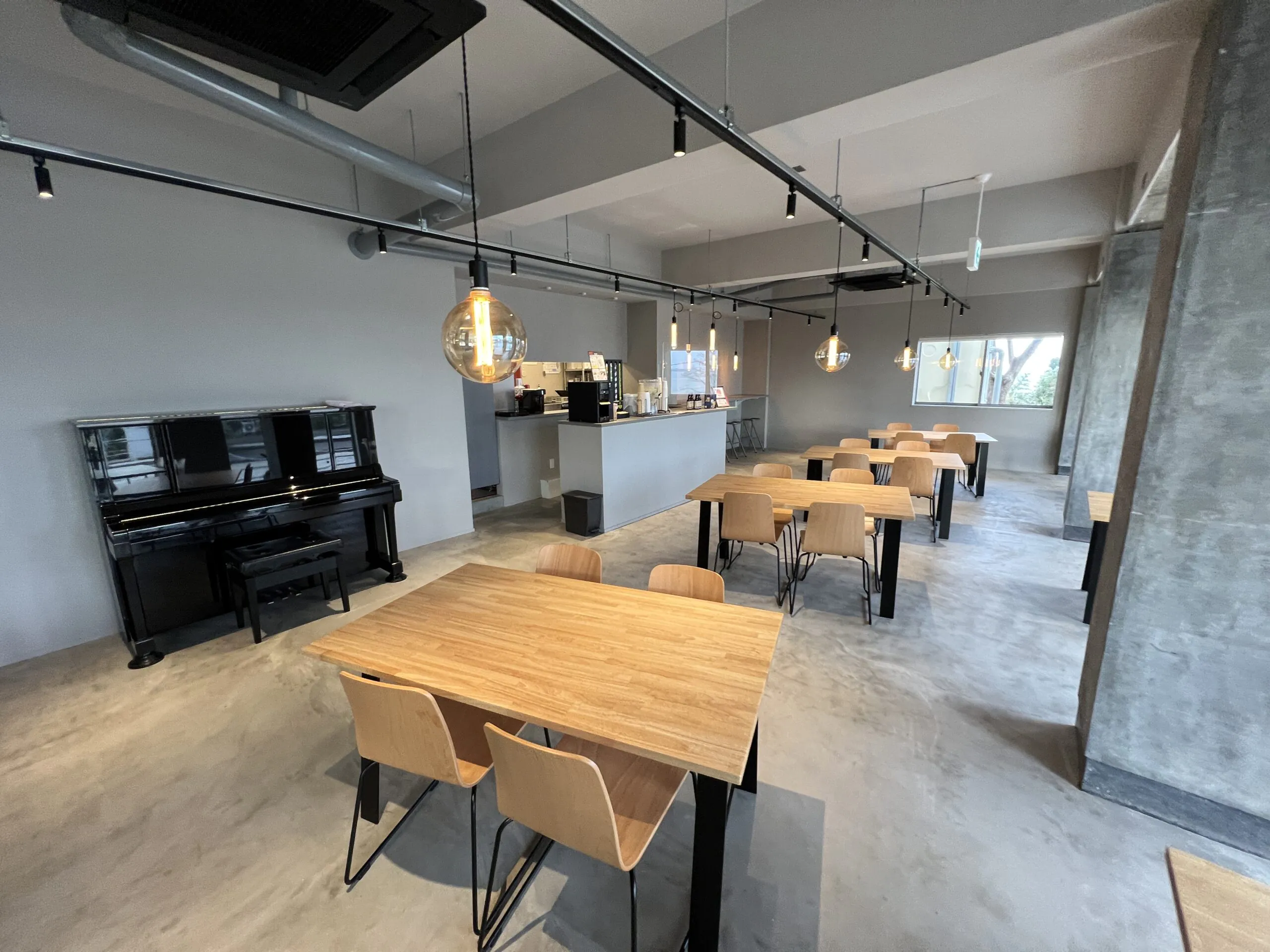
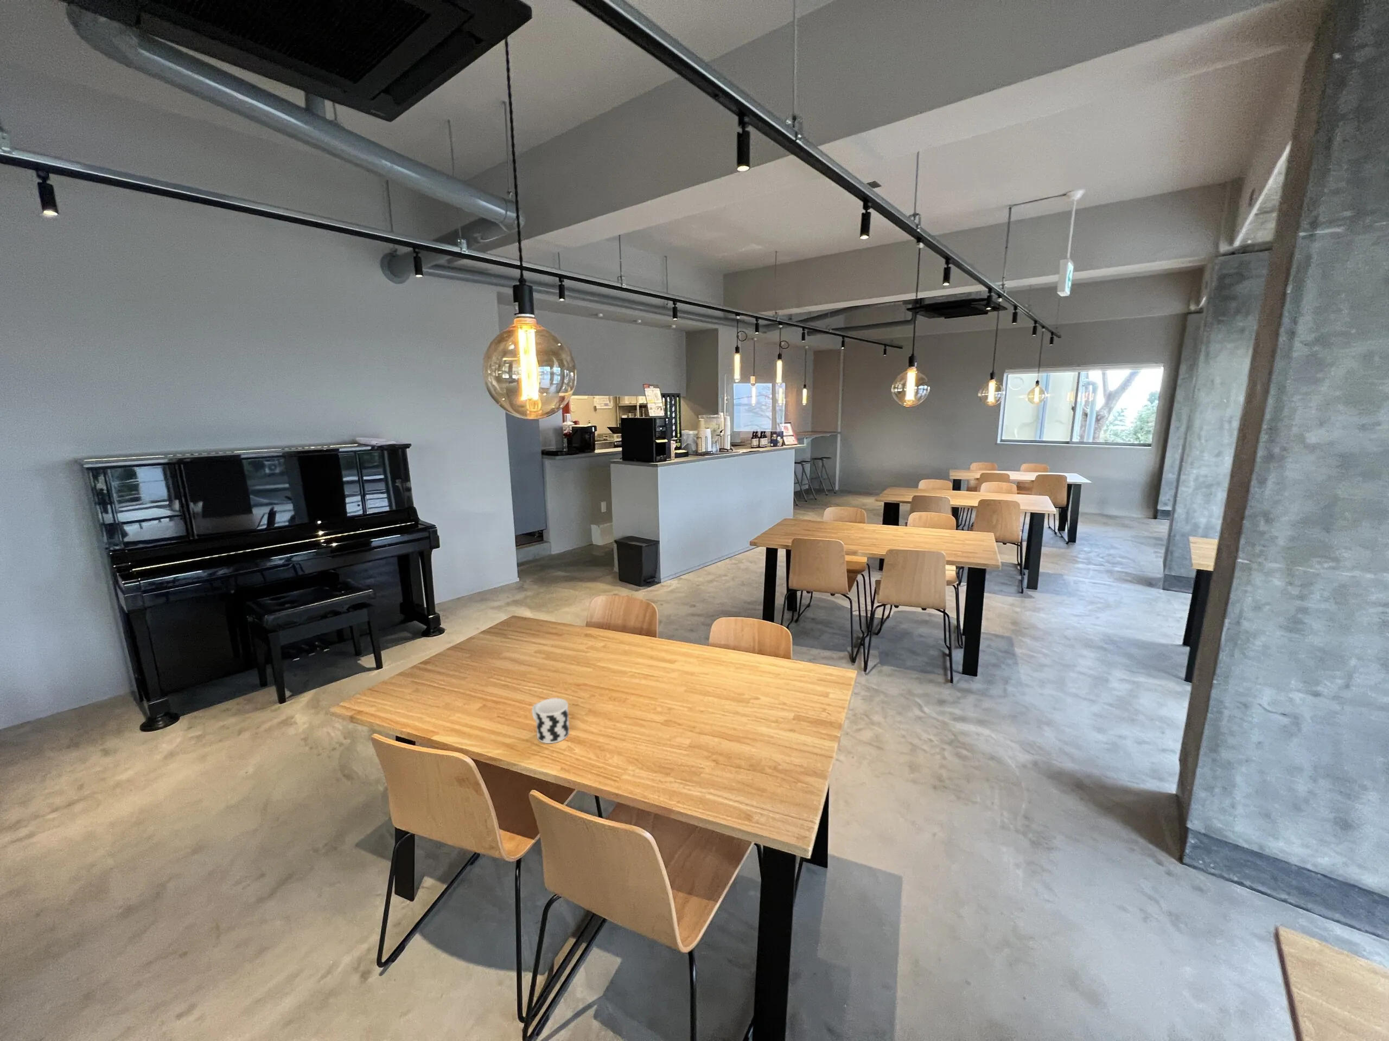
+ cup (548, 718)
